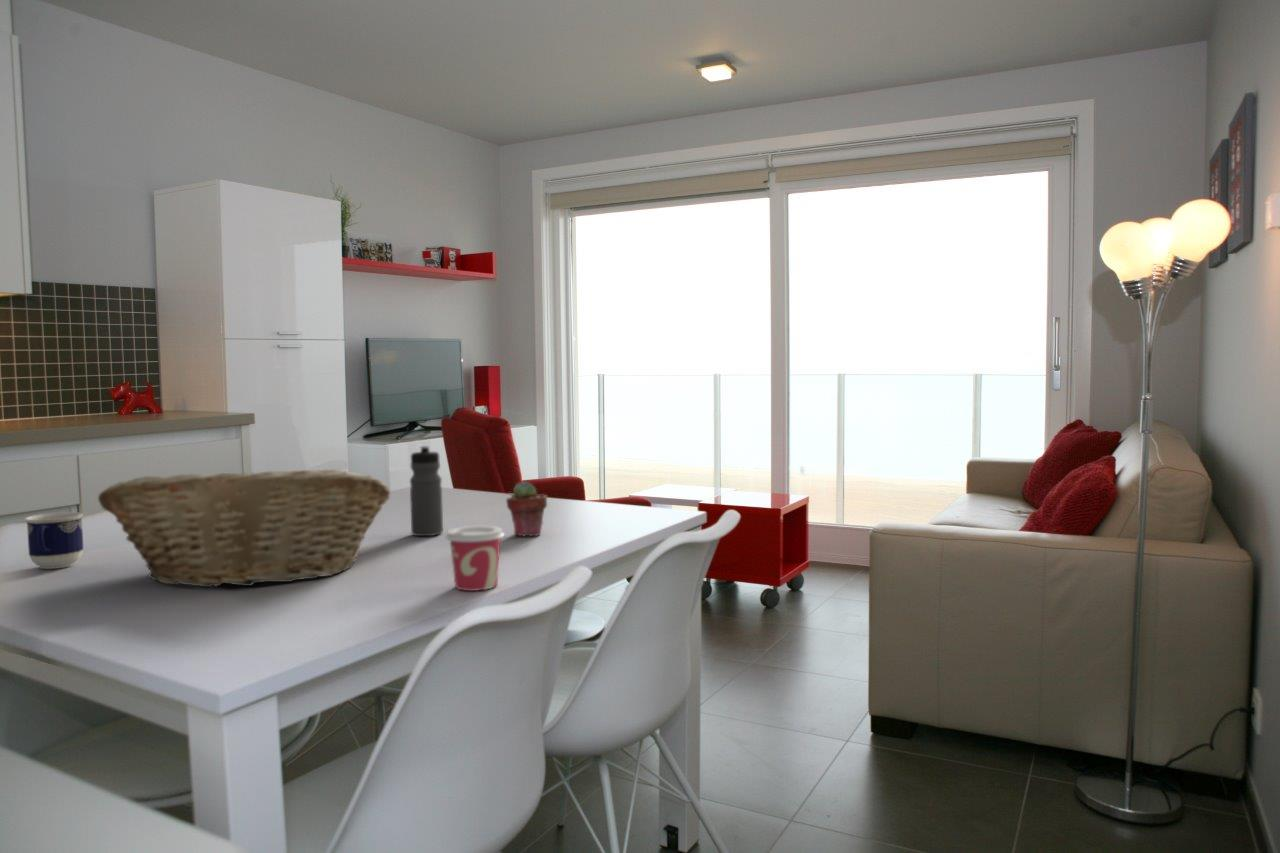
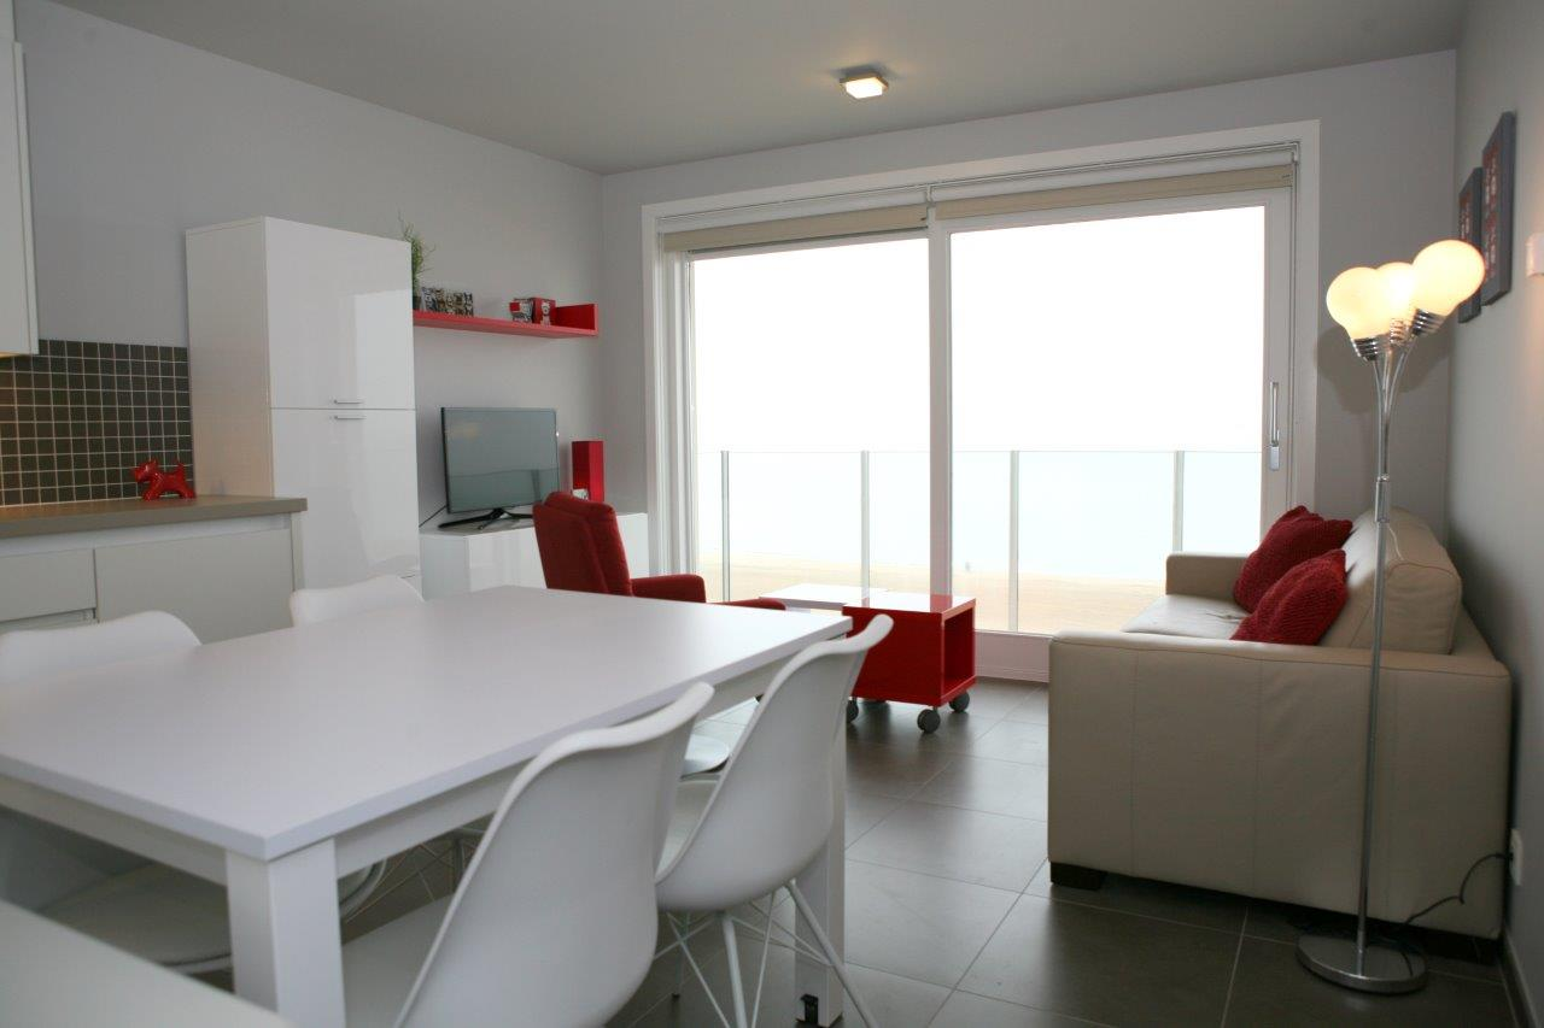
- cup (475, 558)
- potted succulent (526, 507)
- fruit basket (252, 517)
- cup (53, 542)
- water bottle (426, 489)
